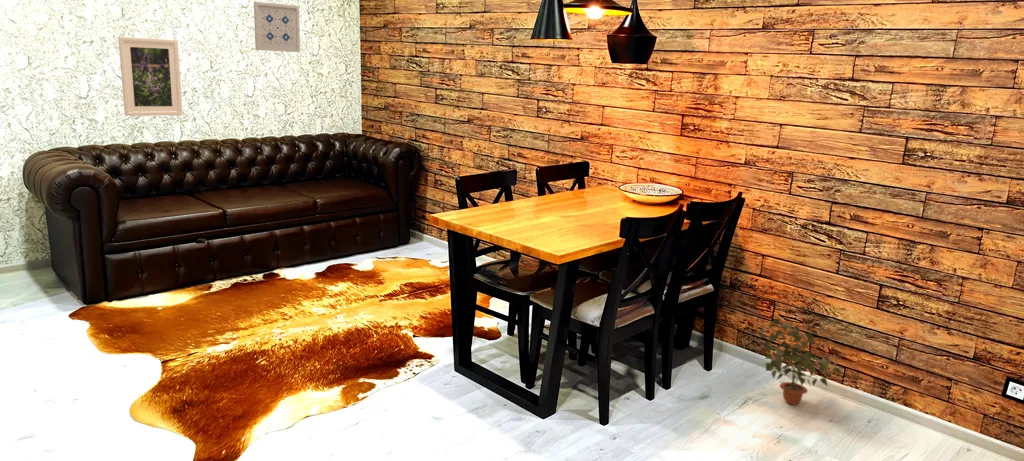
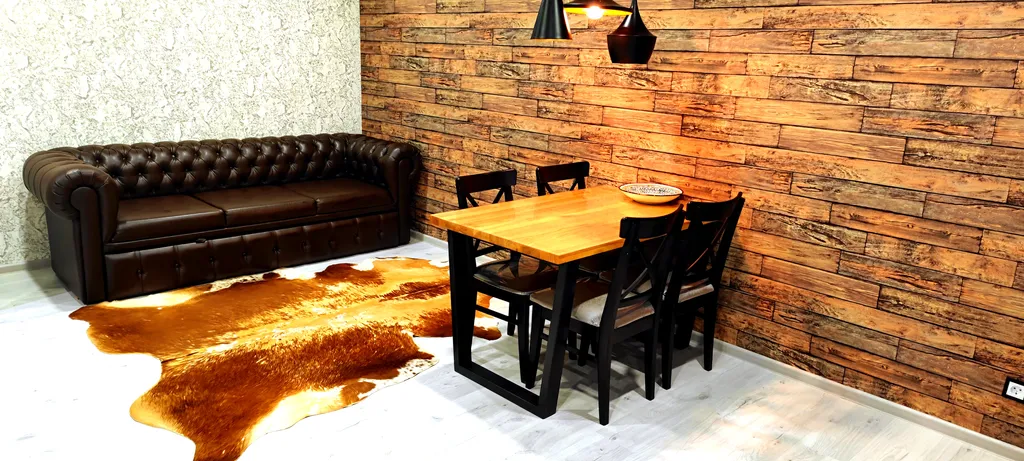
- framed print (151, 77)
- potted plant (797, 363)
- wall art (277, 27)
